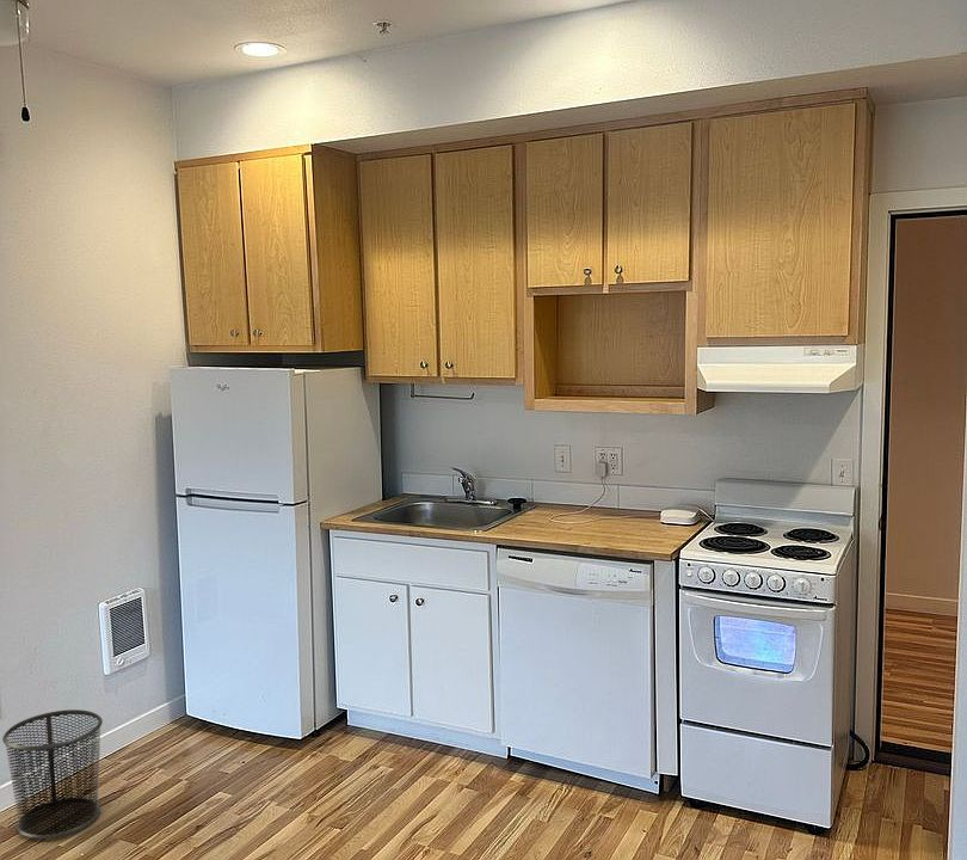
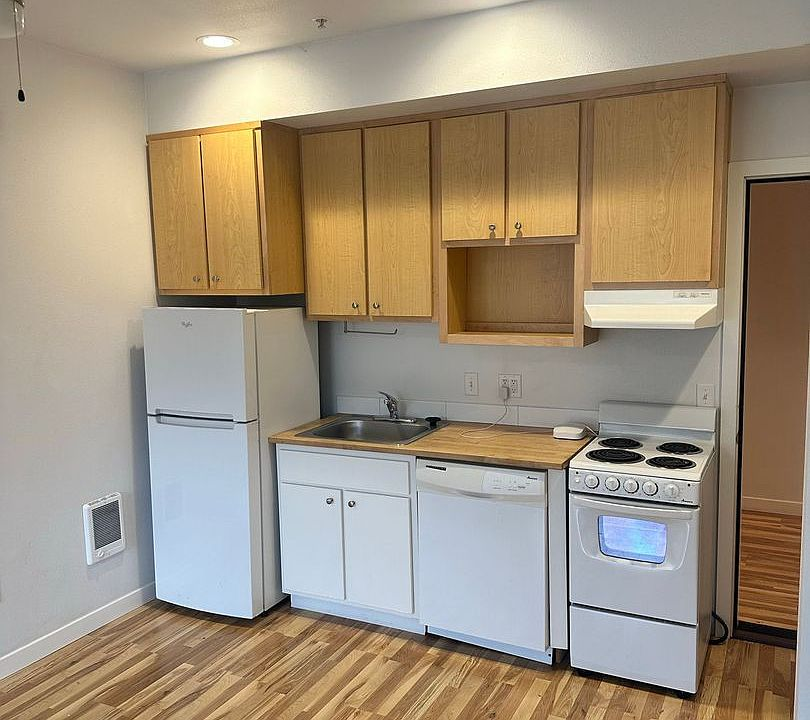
- waste bin (56, 773)
